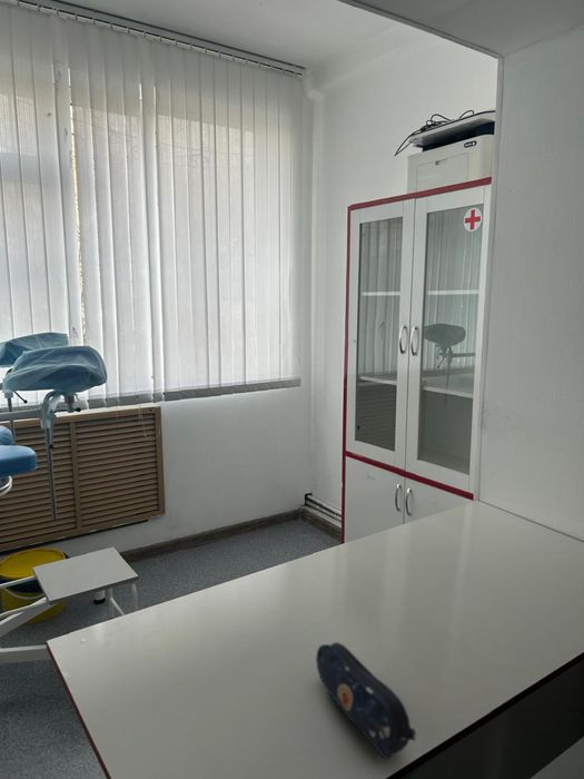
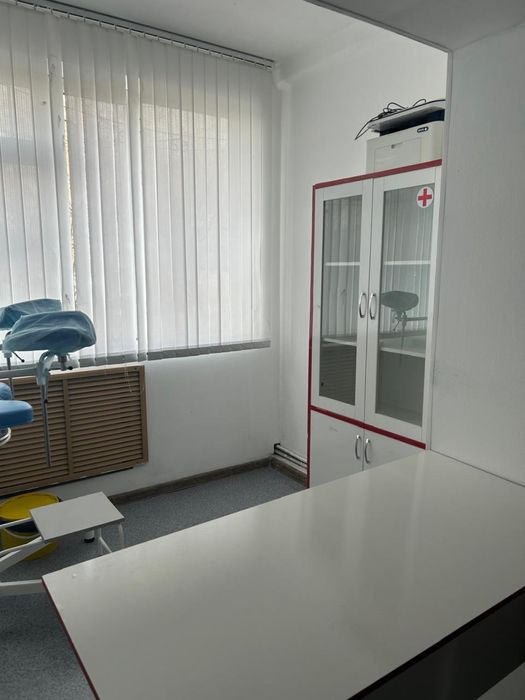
- pencil case (358, 693)
